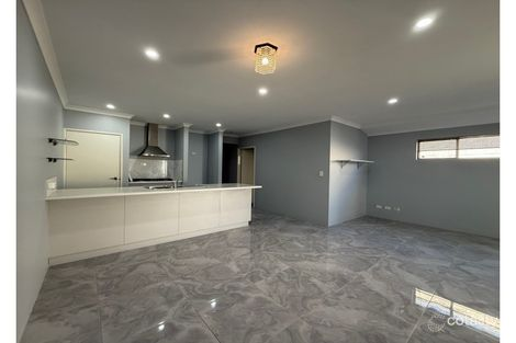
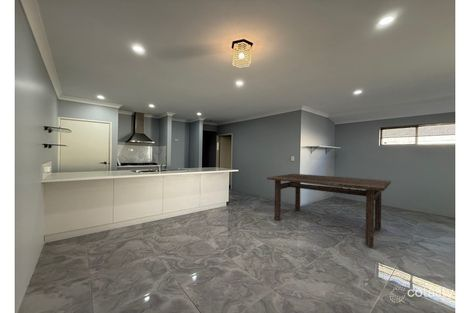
+ dining table (326, 191)
